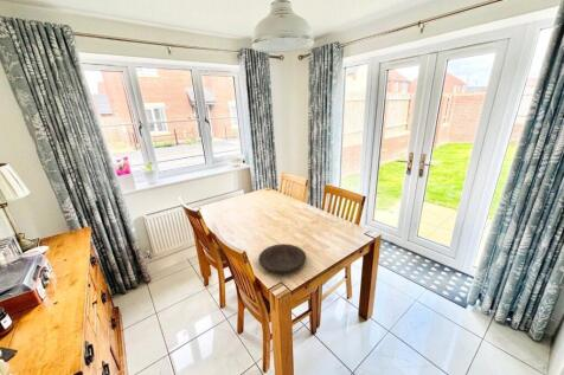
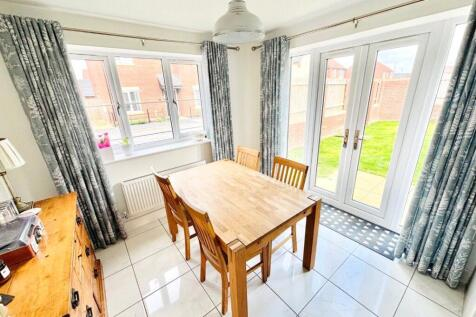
- plate (282, 258)
